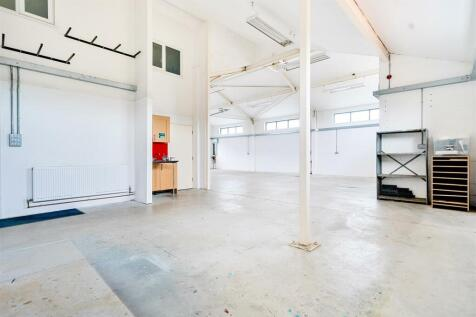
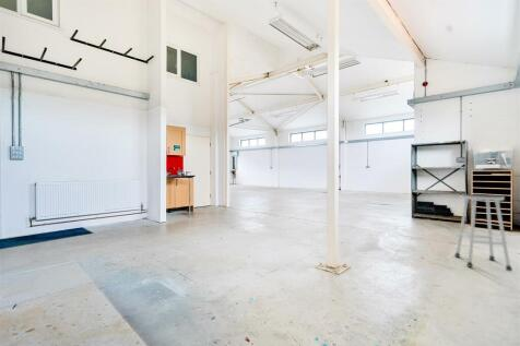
+ stool (481, 236)
